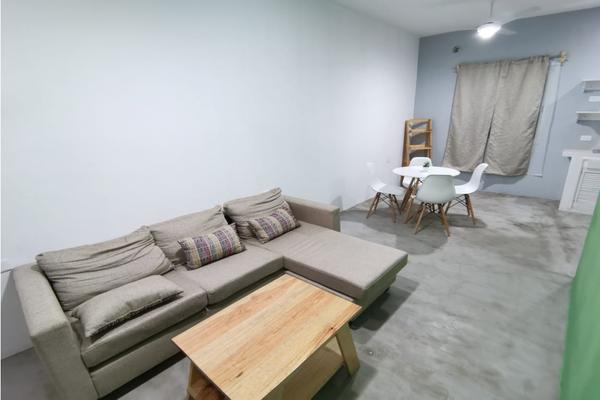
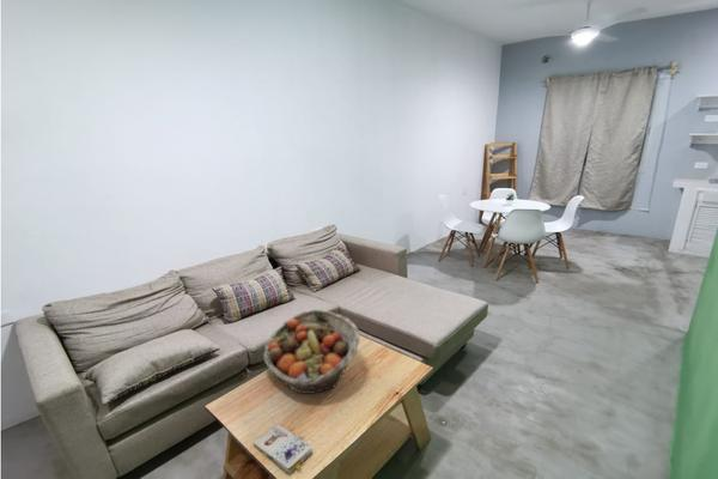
+ paperback book (286, 447)
+ fruit basket (311, 348)
